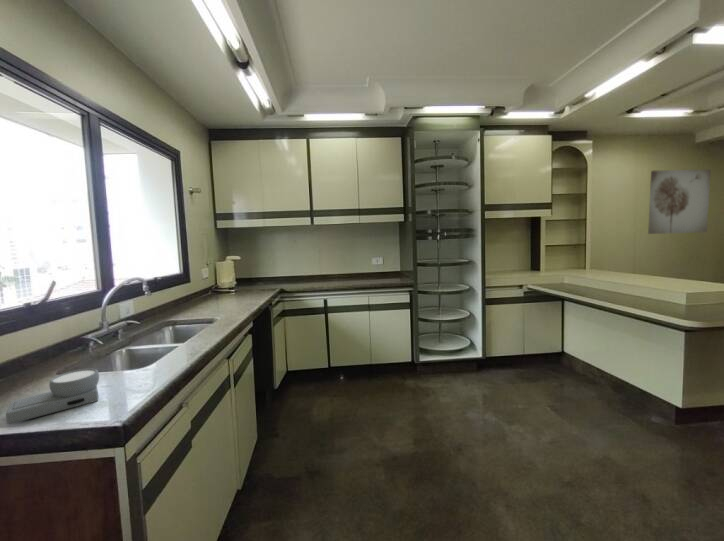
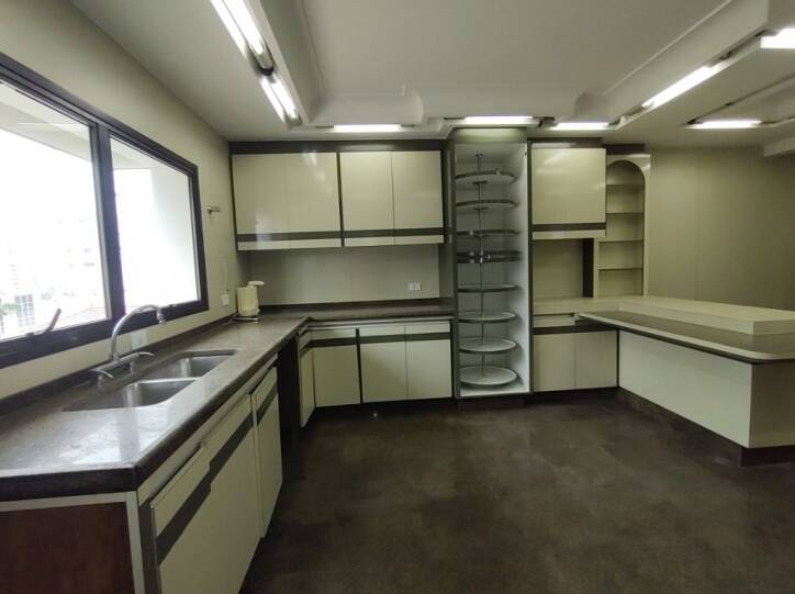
- wall art (679, 201)
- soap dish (56, 392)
